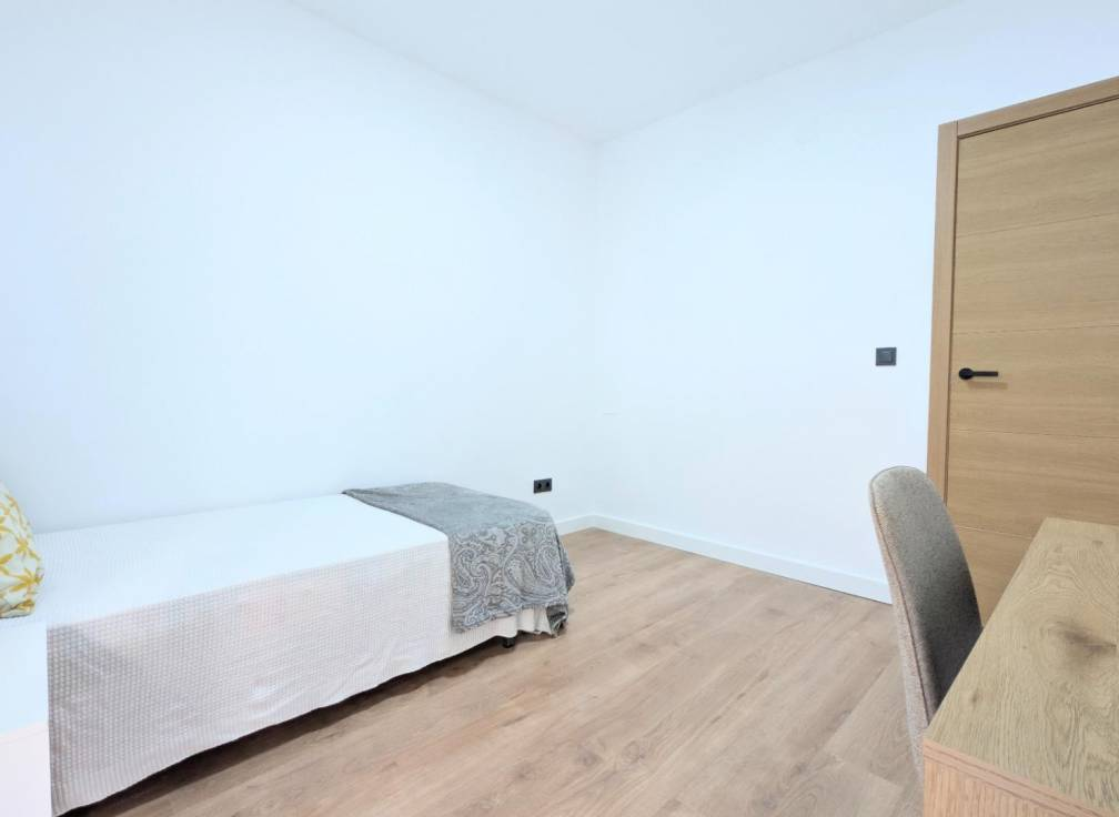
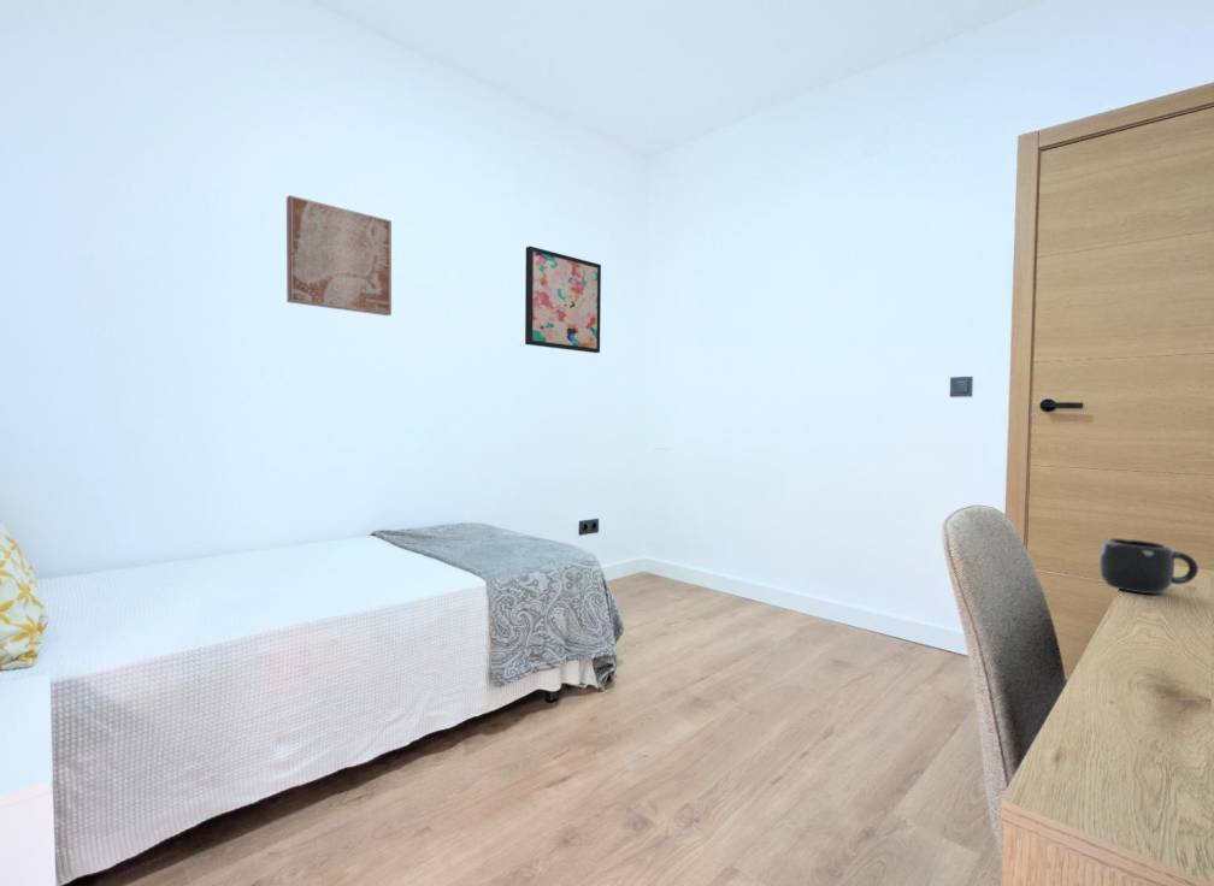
+ mug (1144, 566)
+ wall art (565, 302)
+ wall art (341, 259)
